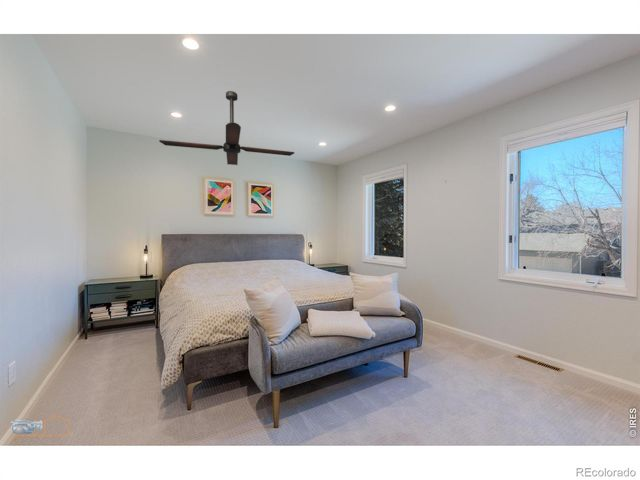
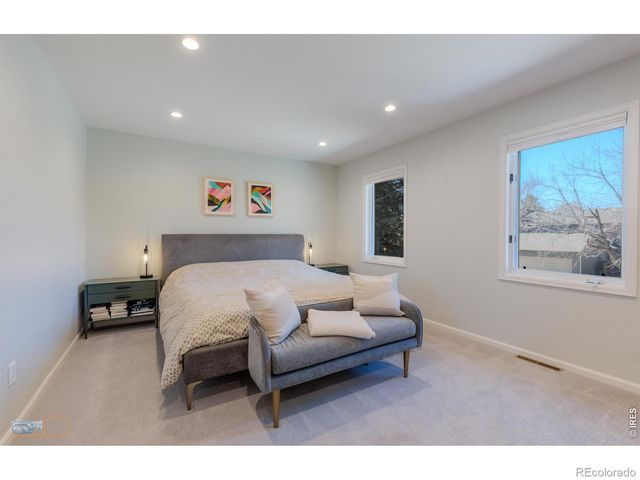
- ceiling fan (231, 123)
